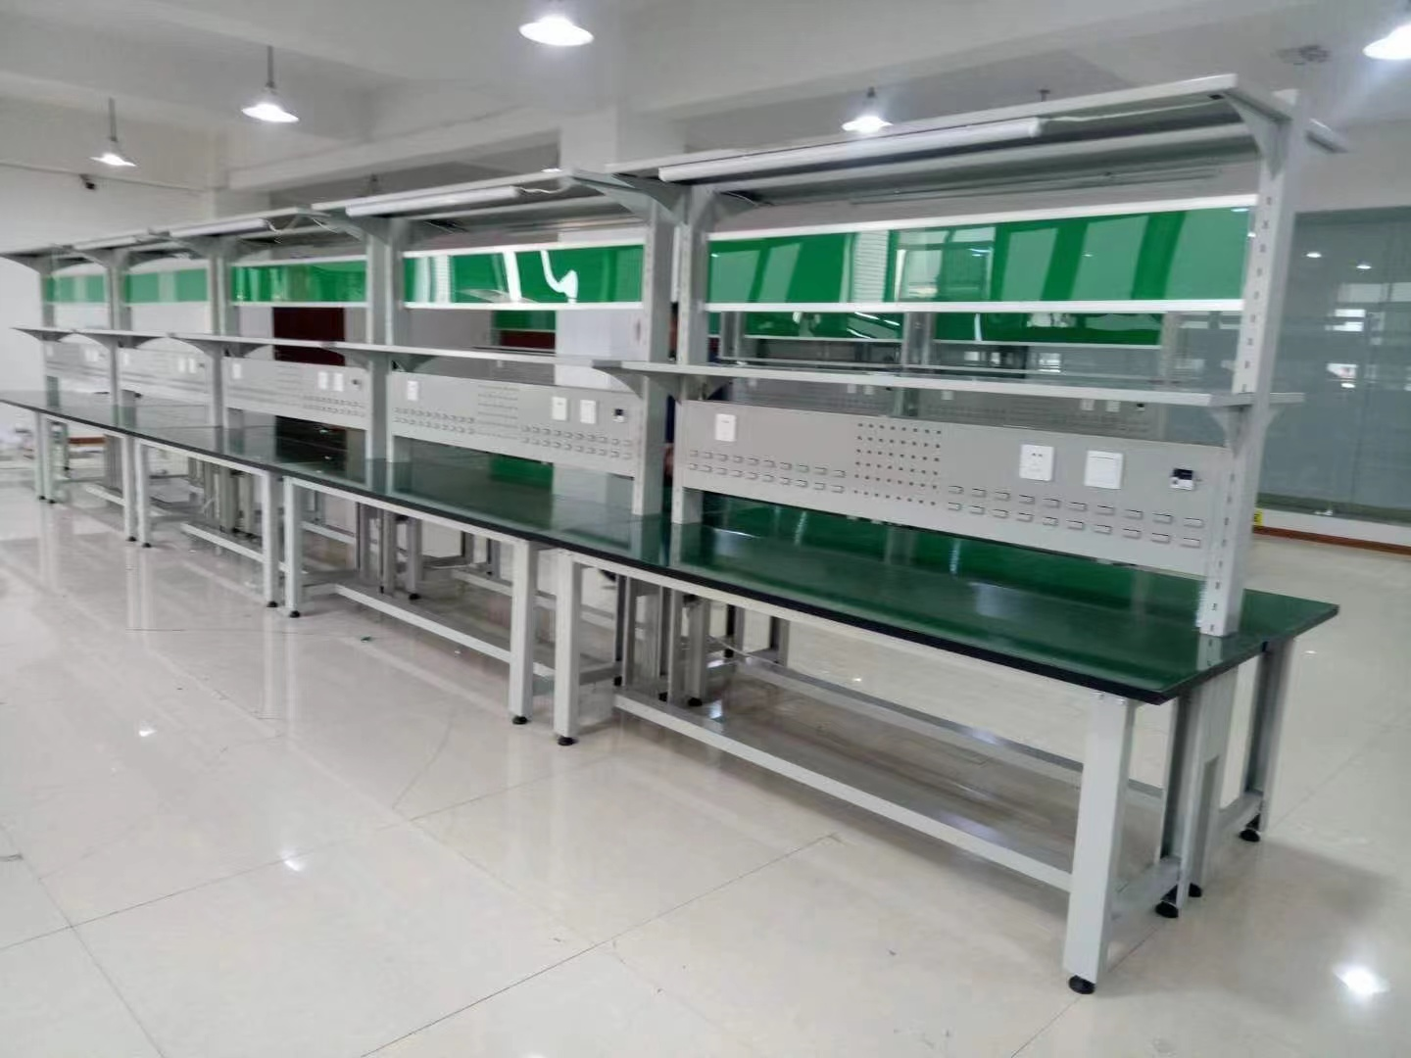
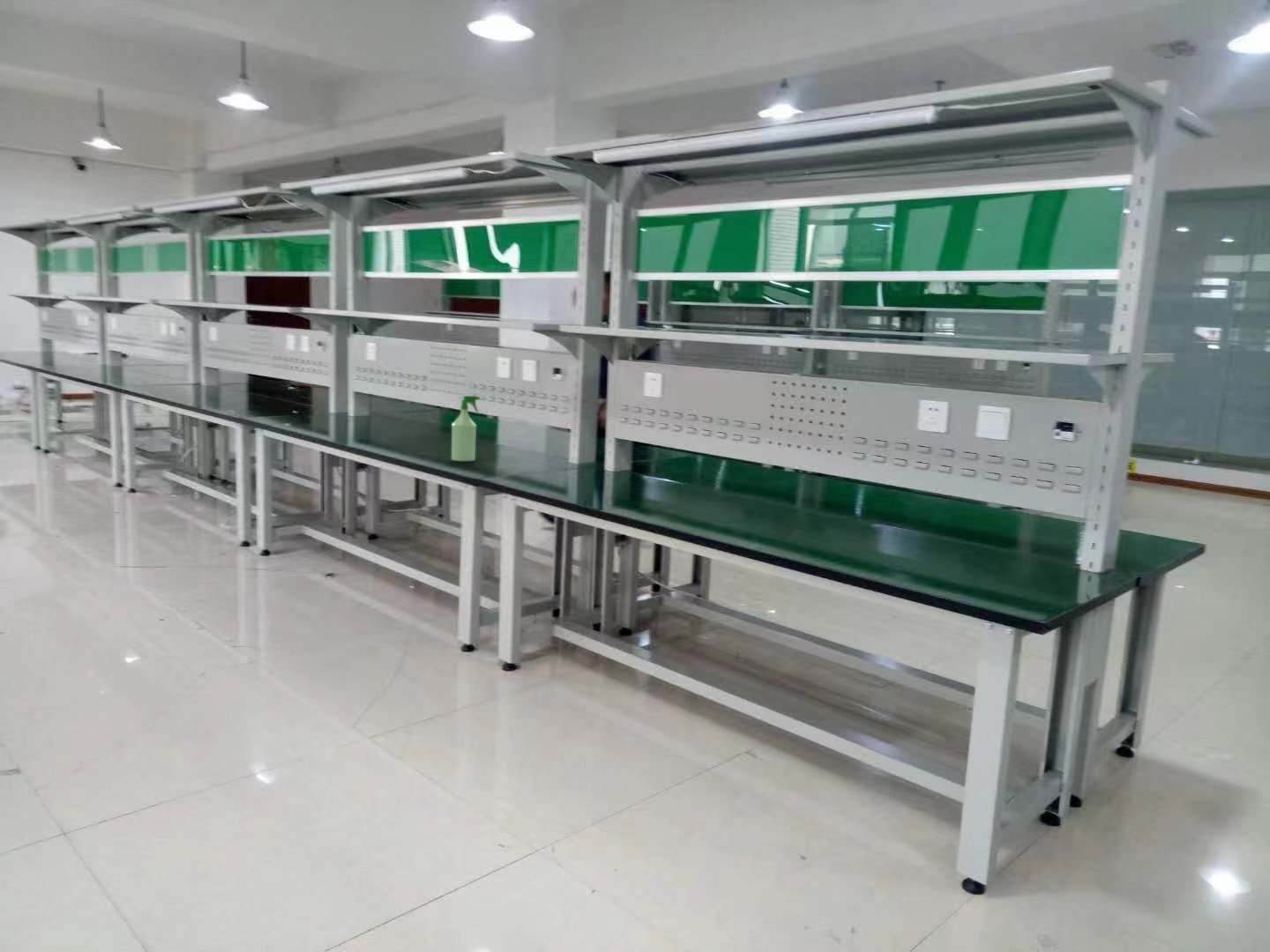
+ spray bottle (464, 428)
